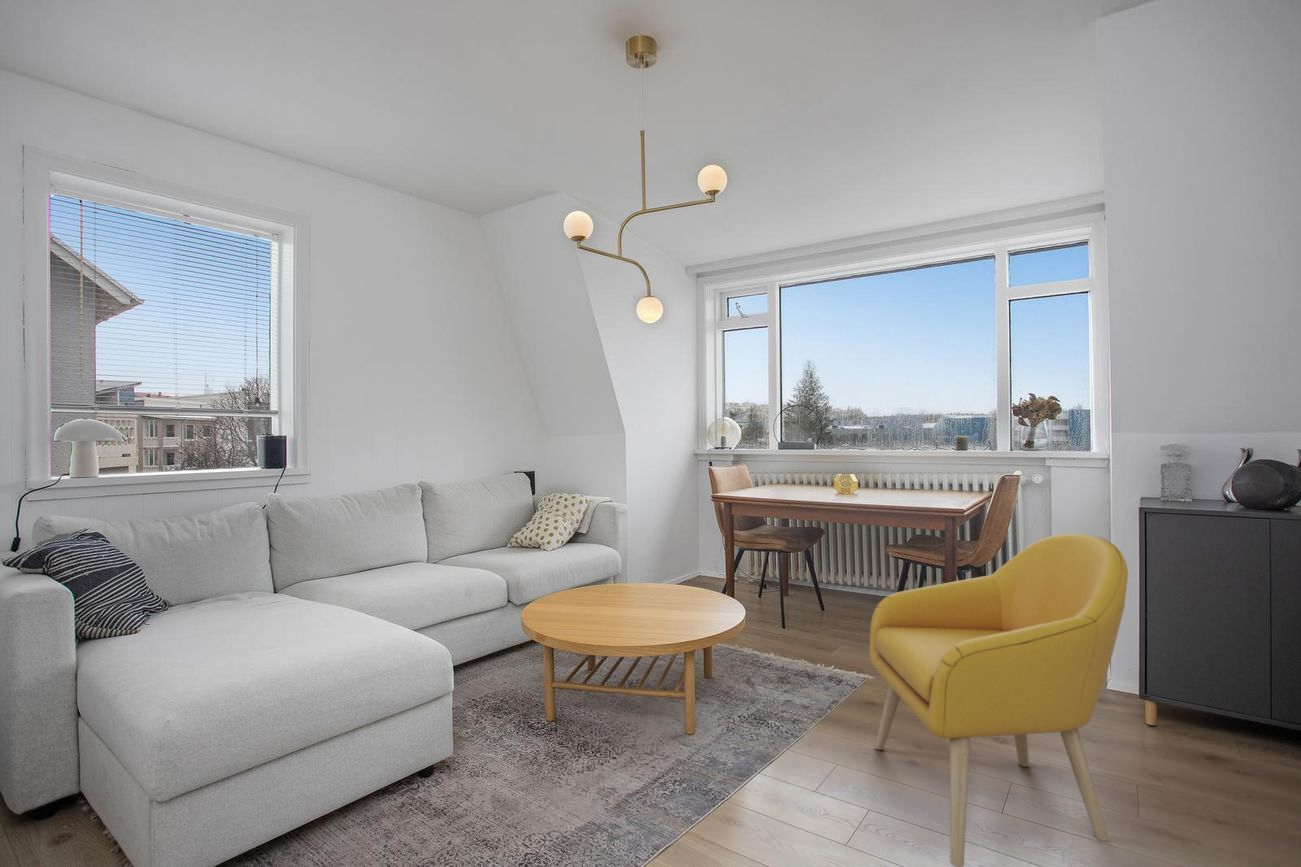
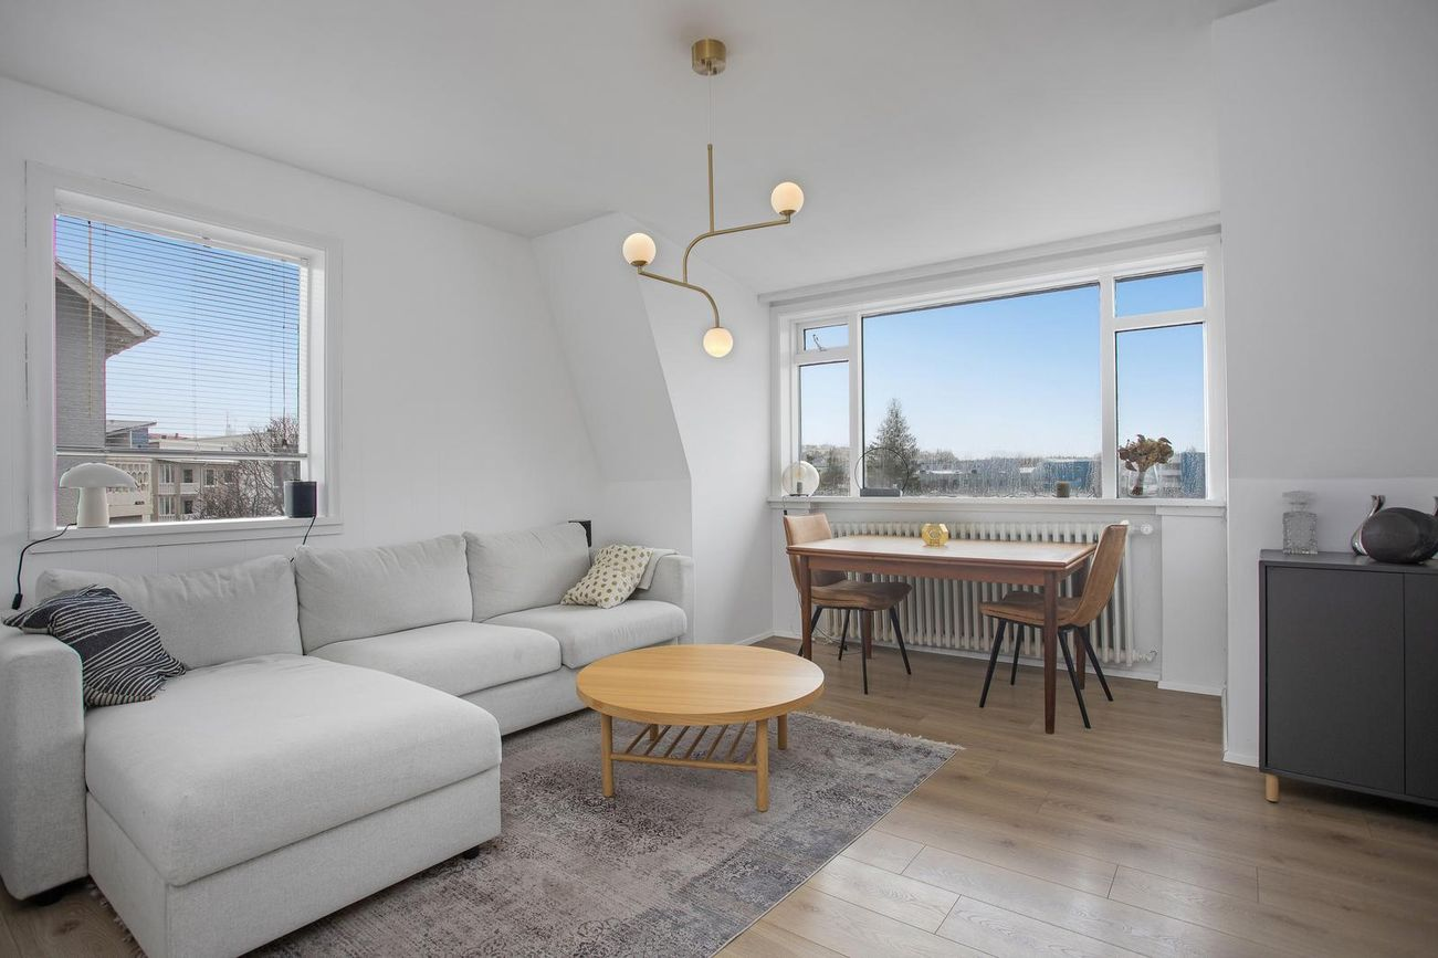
- armchair (998, 666)
